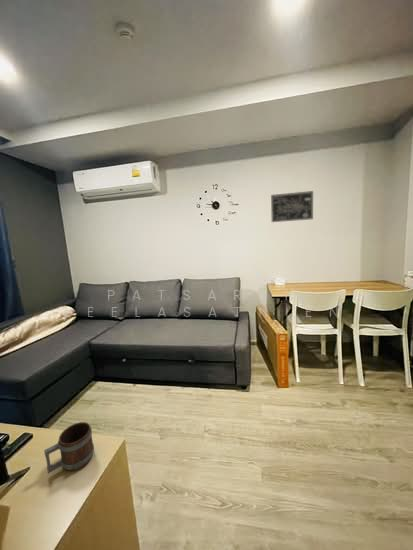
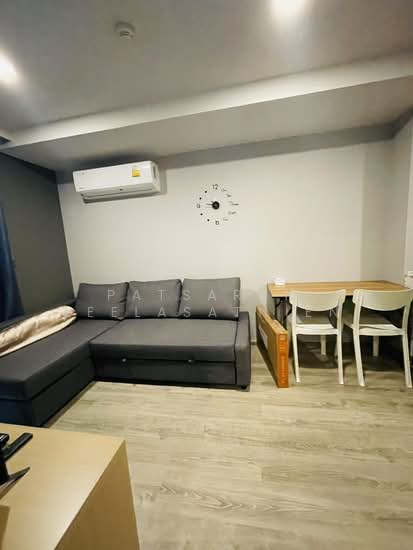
- wall art (291, 207)
- mug (70, 449)
